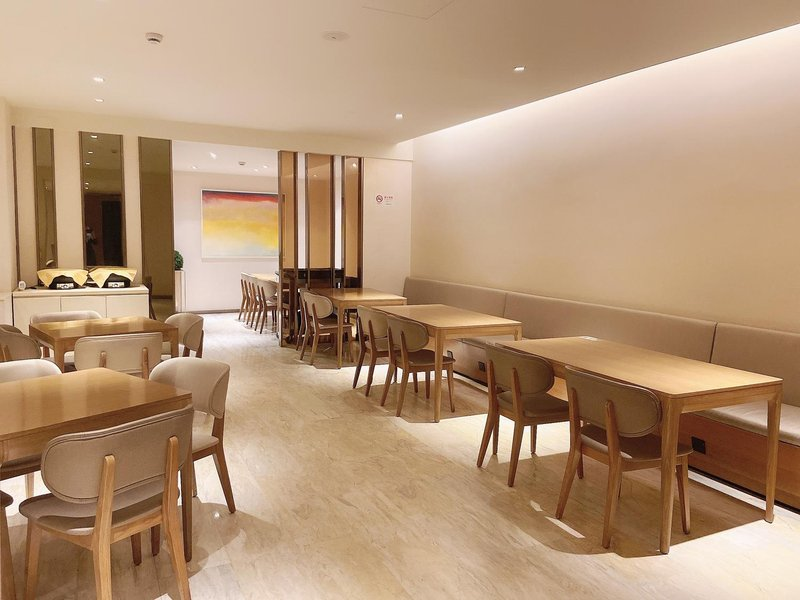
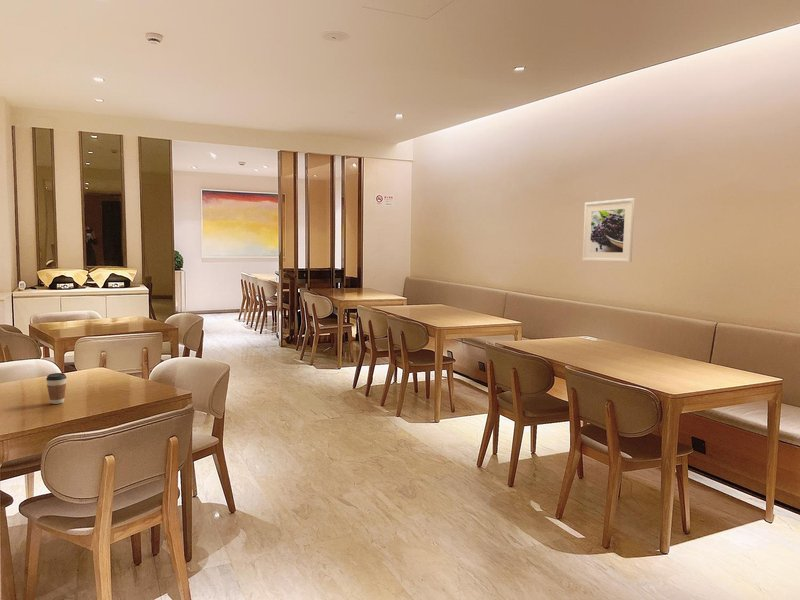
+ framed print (607, 231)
+ coffee cup (56, 388)
